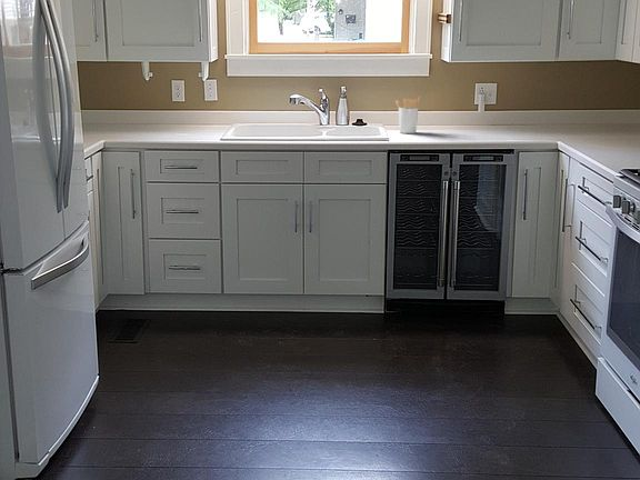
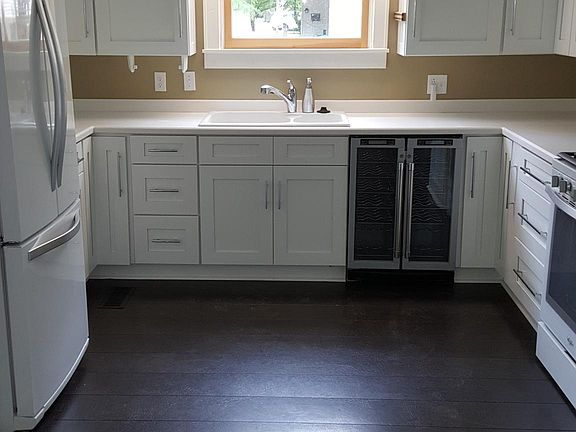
- utensil holder (408, 114)
